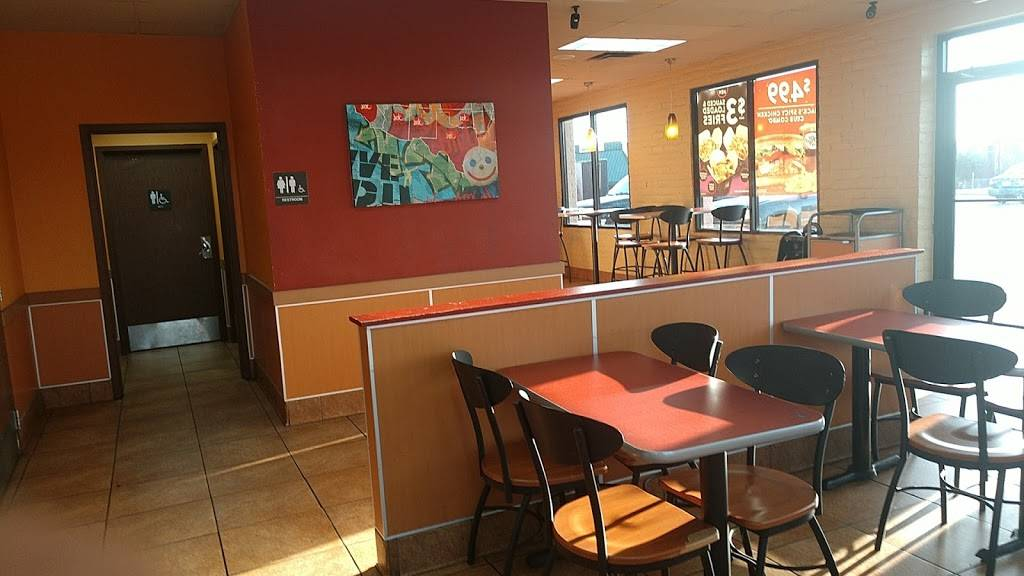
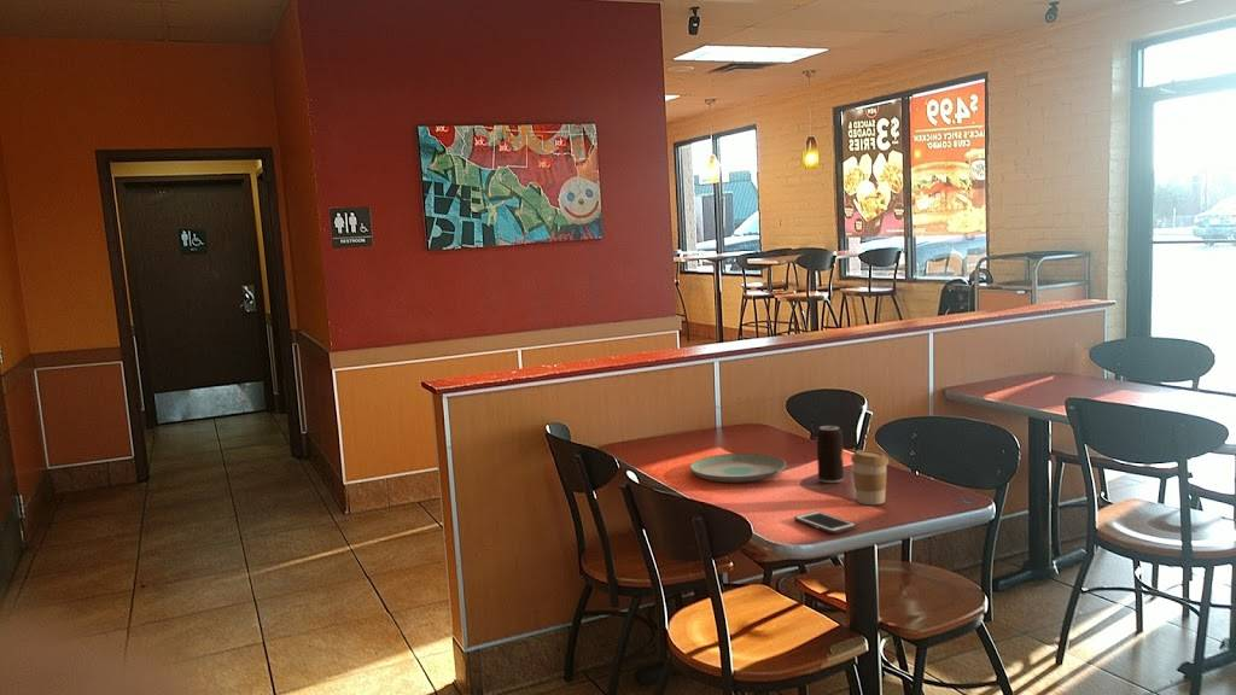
+ plate (737, 467)
+ cell phone (824, 521)
+ coffee cup (869, 475)
+ beverage can (829, 454)
